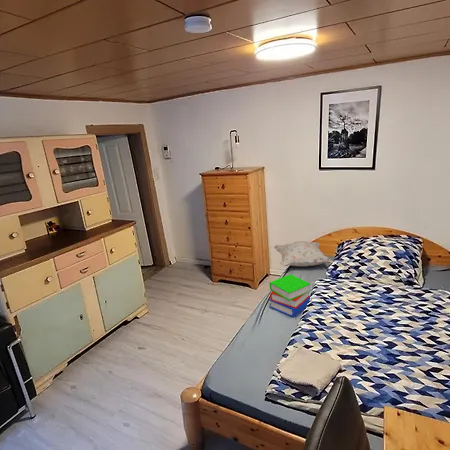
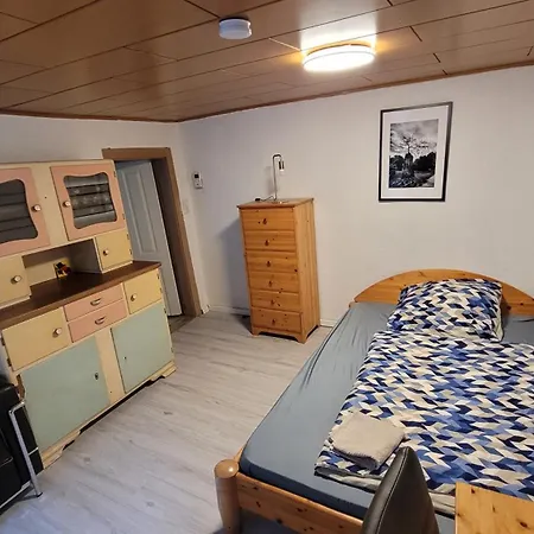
- decorative pillow (301, 253)
- book (290, 294)
